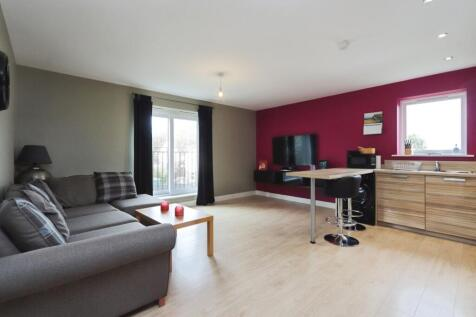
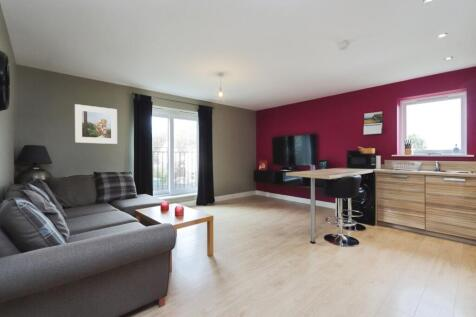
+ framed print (97, 125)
